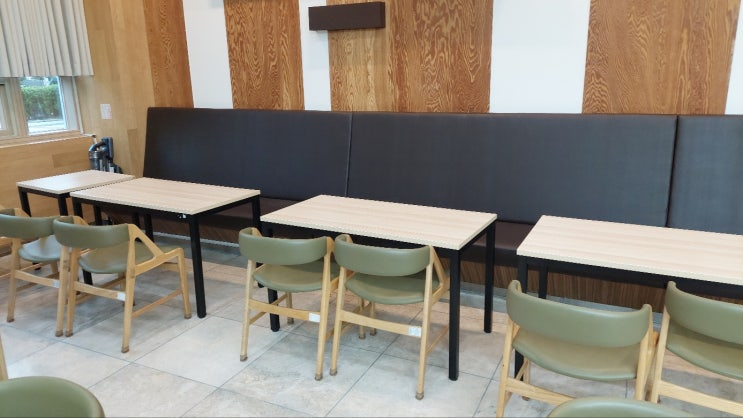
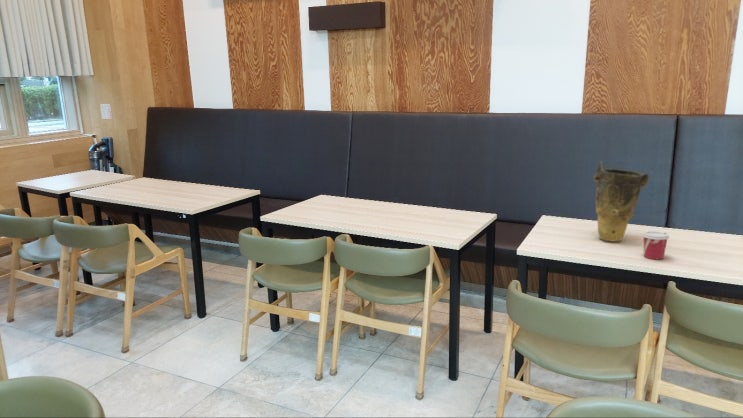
+ cup (654, 245)
+ vase (618, 201)
